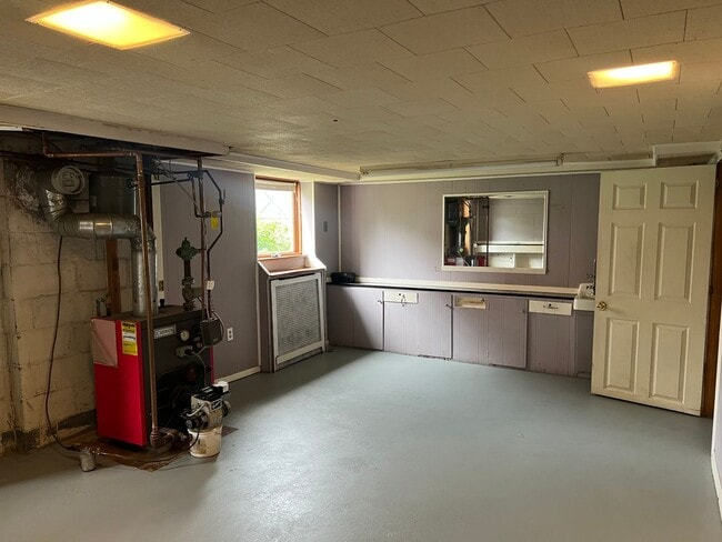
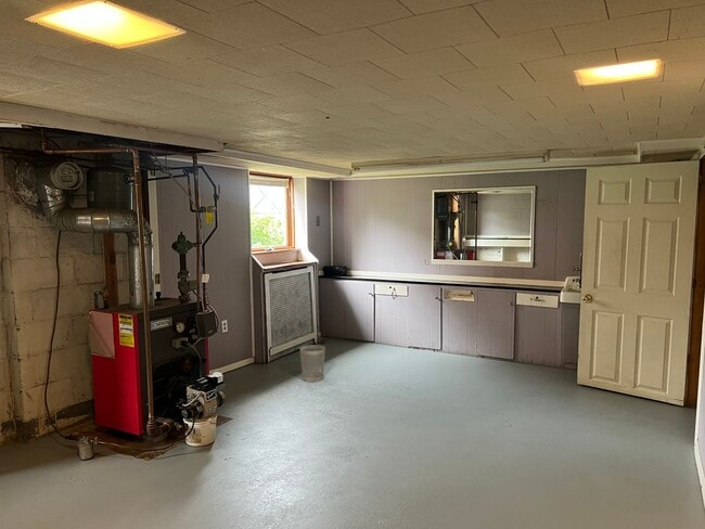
+ wastebasket (312, 363)
